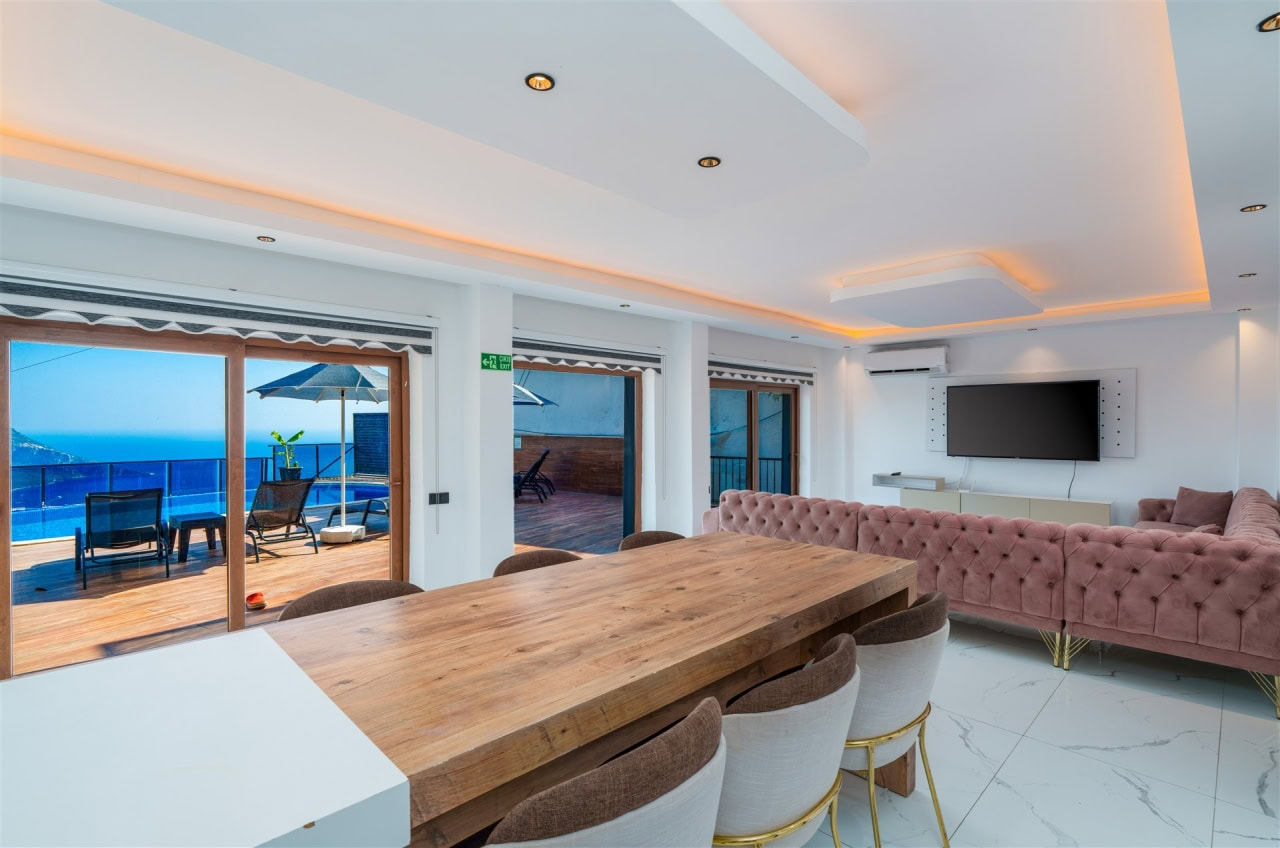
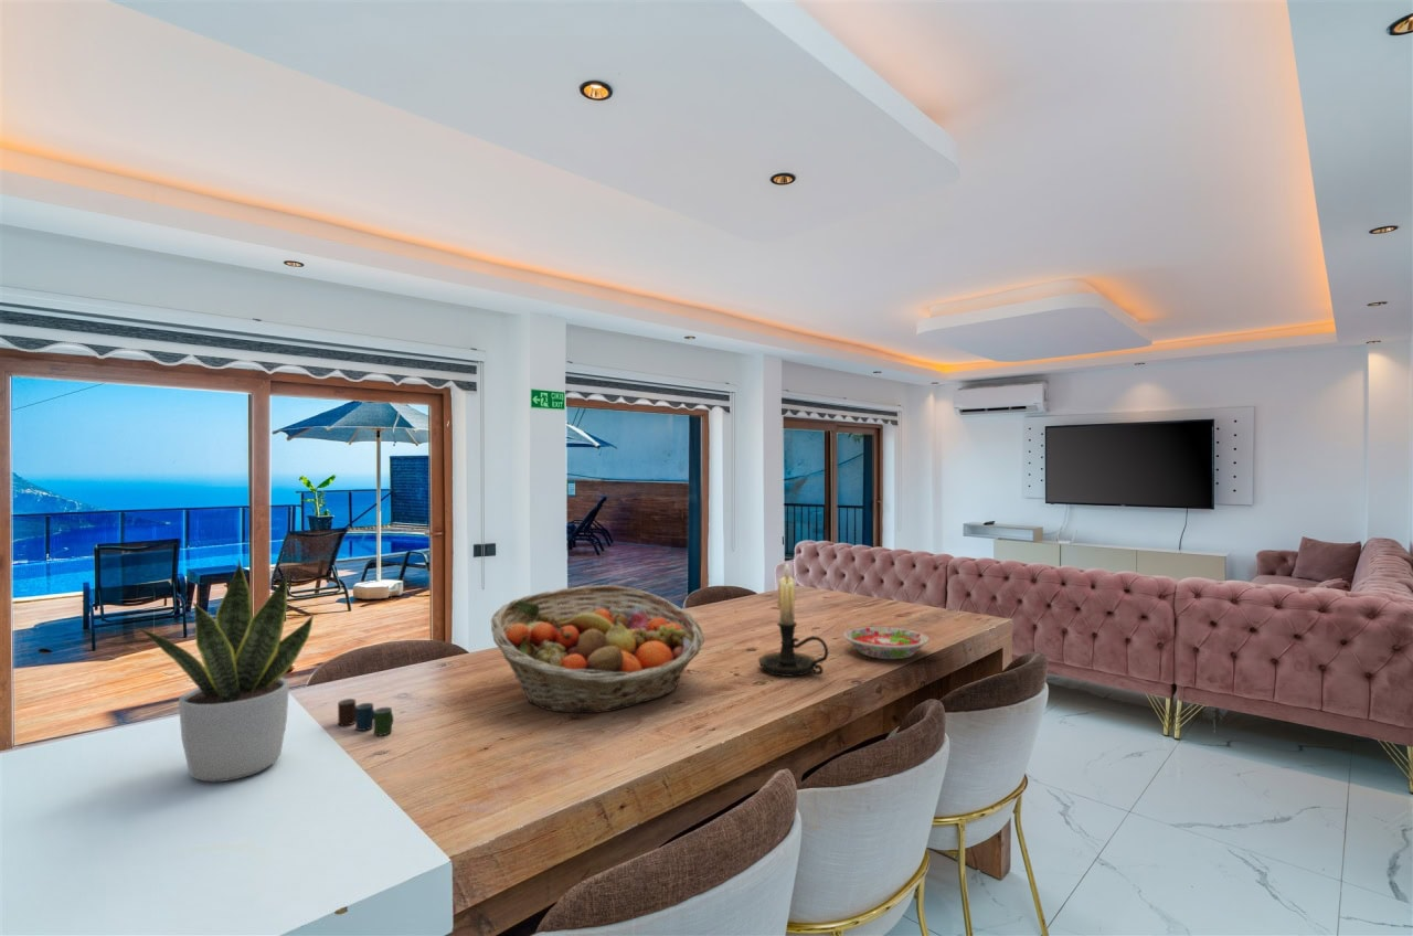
+ bowl (885, 644)
+ potted plant (231, 663)
+ fruit basket (601, 642)
+ cup (366, 710)
+ candle holder (794, 617)
